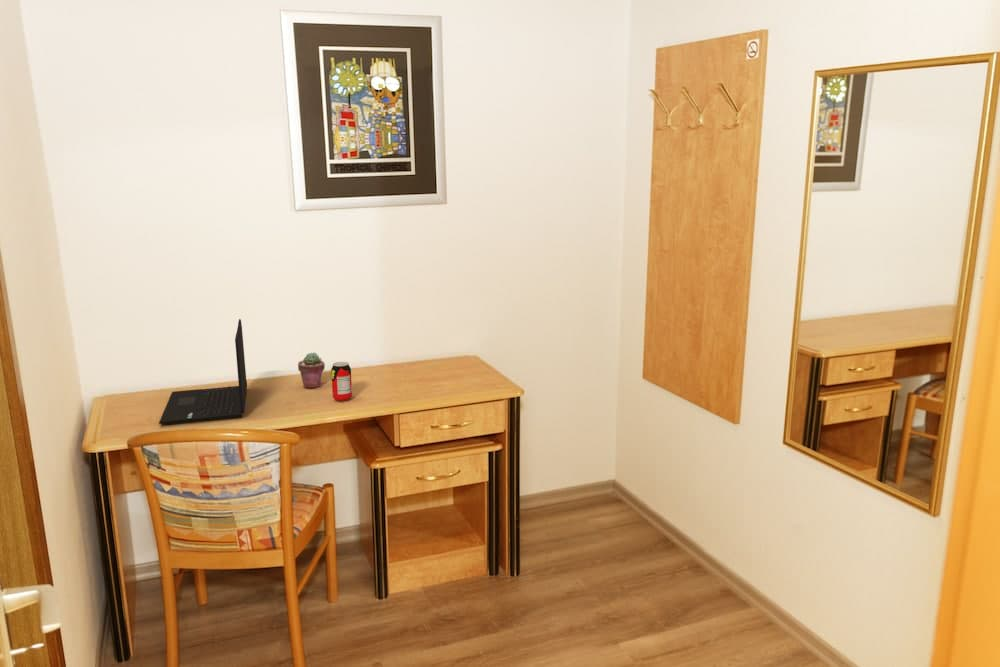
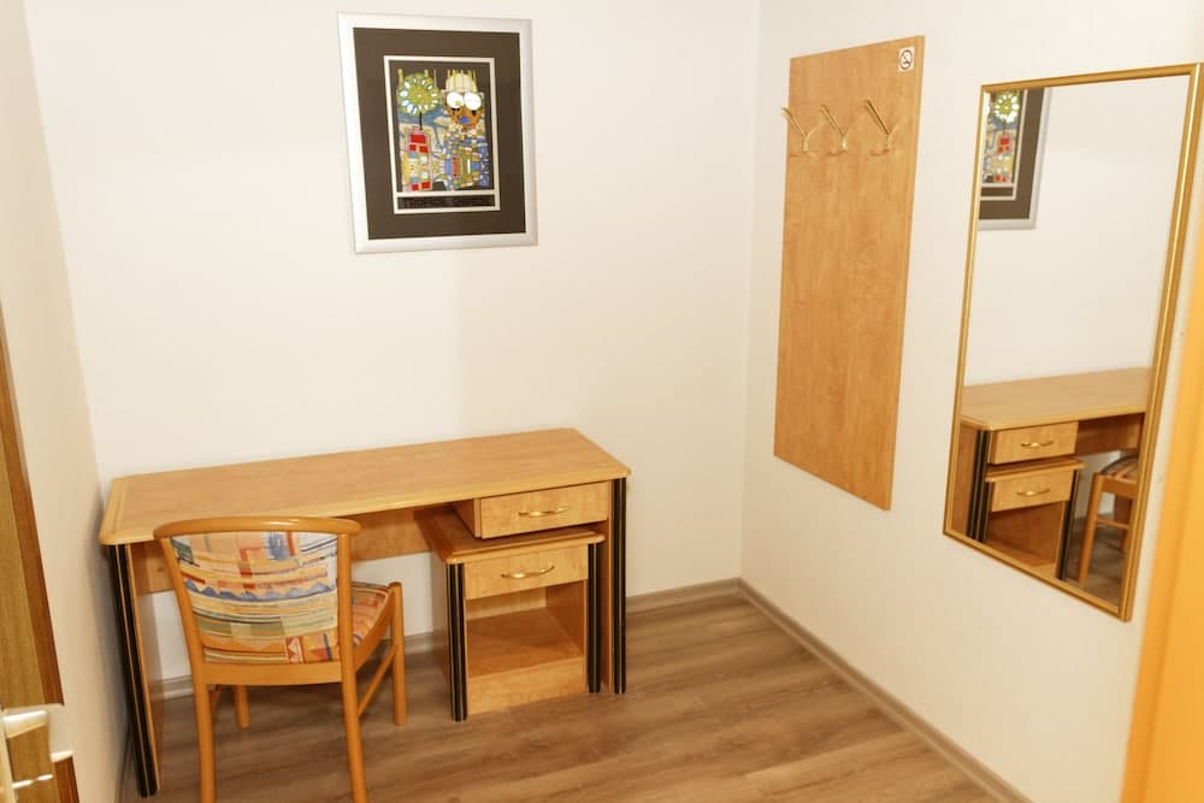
- beverage can (341, 381)
- laptop (203, 389)
- potted succulent (311, 369)
